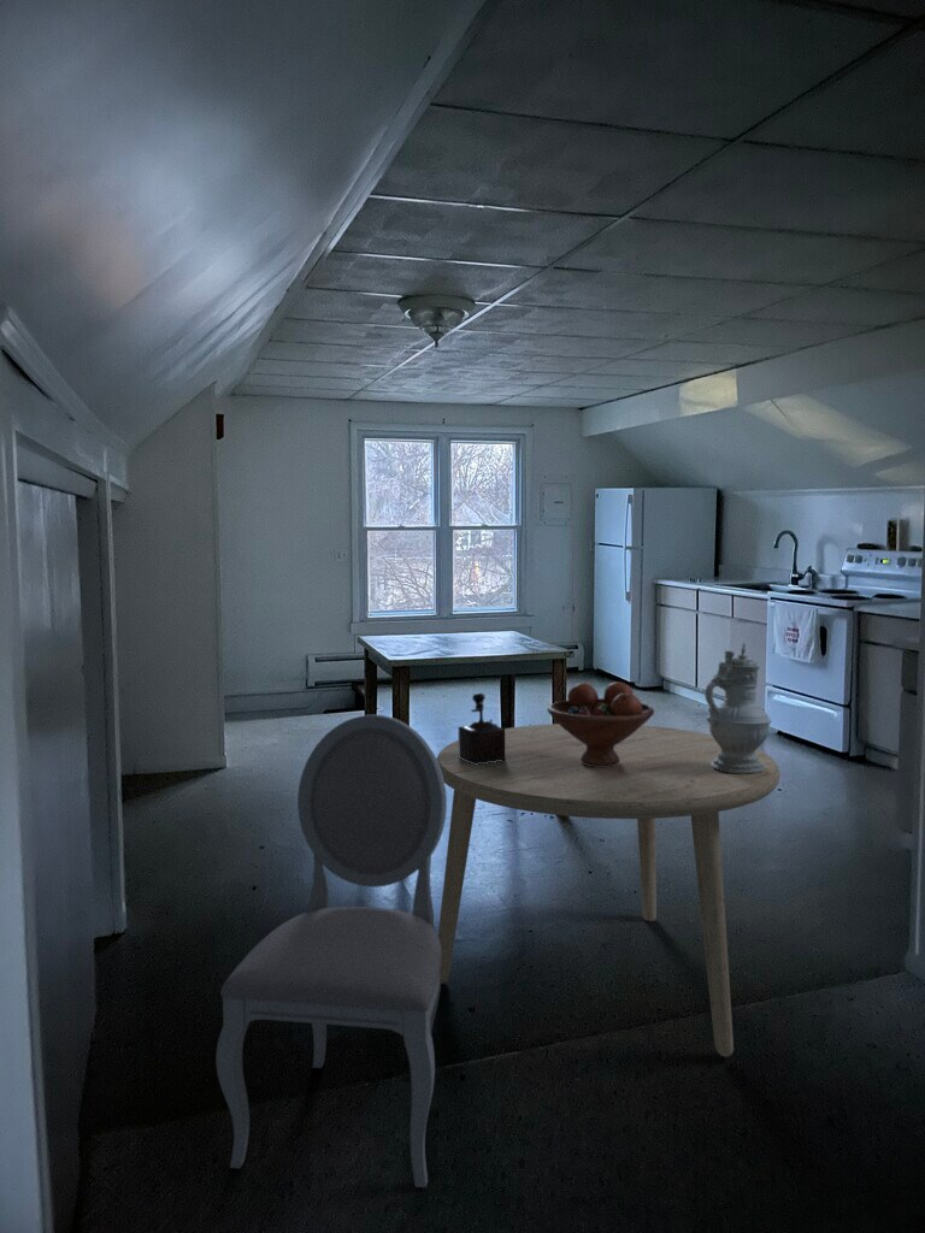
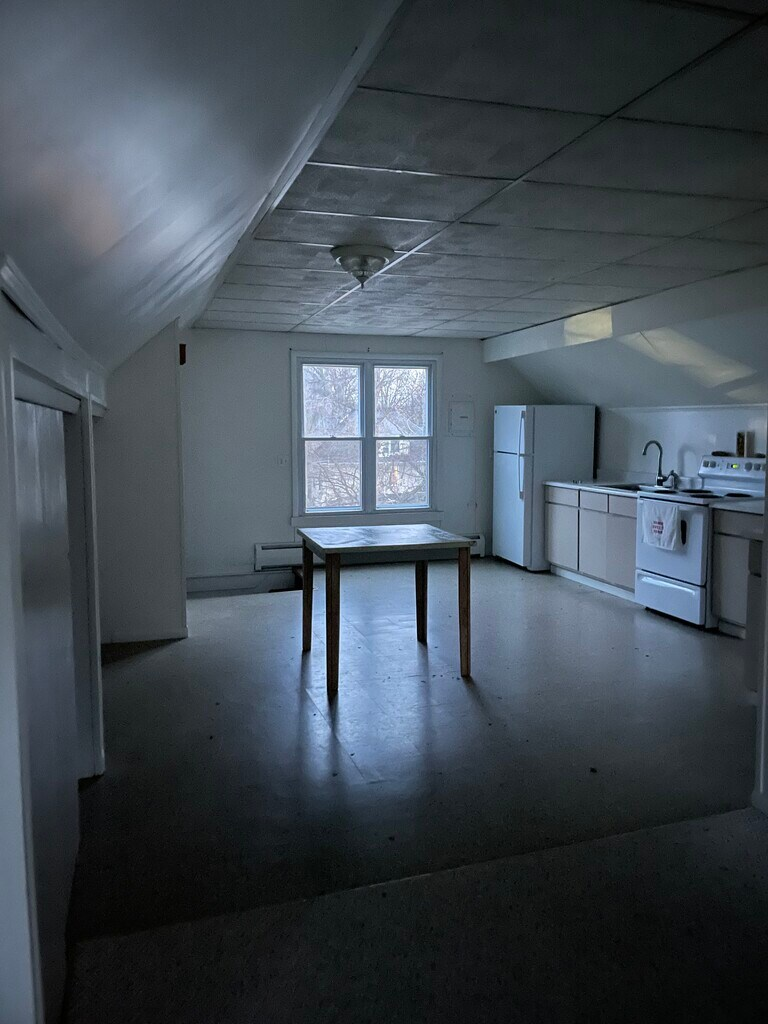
- fruit bowl (600, 724)
- pitcher (738, 704)
- dining chair (346, 933)
- pepper mill (478, 726)
- dining table (640, 868)
